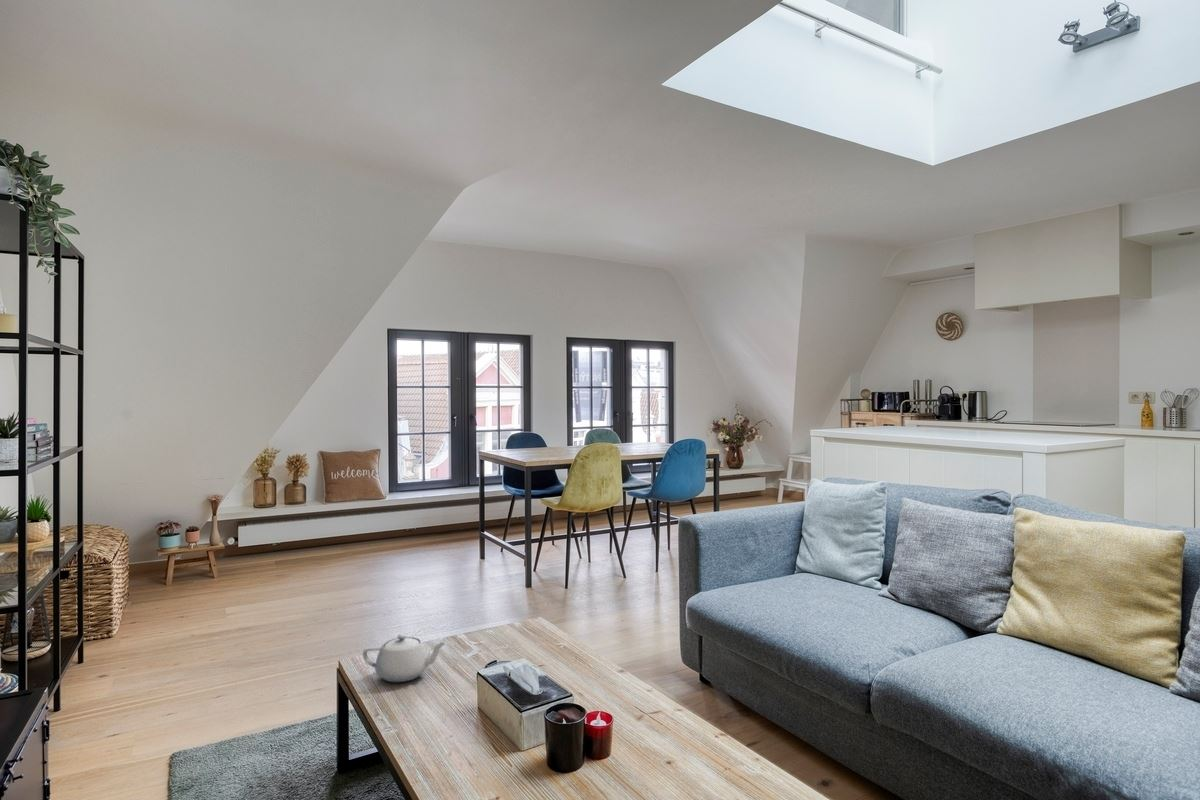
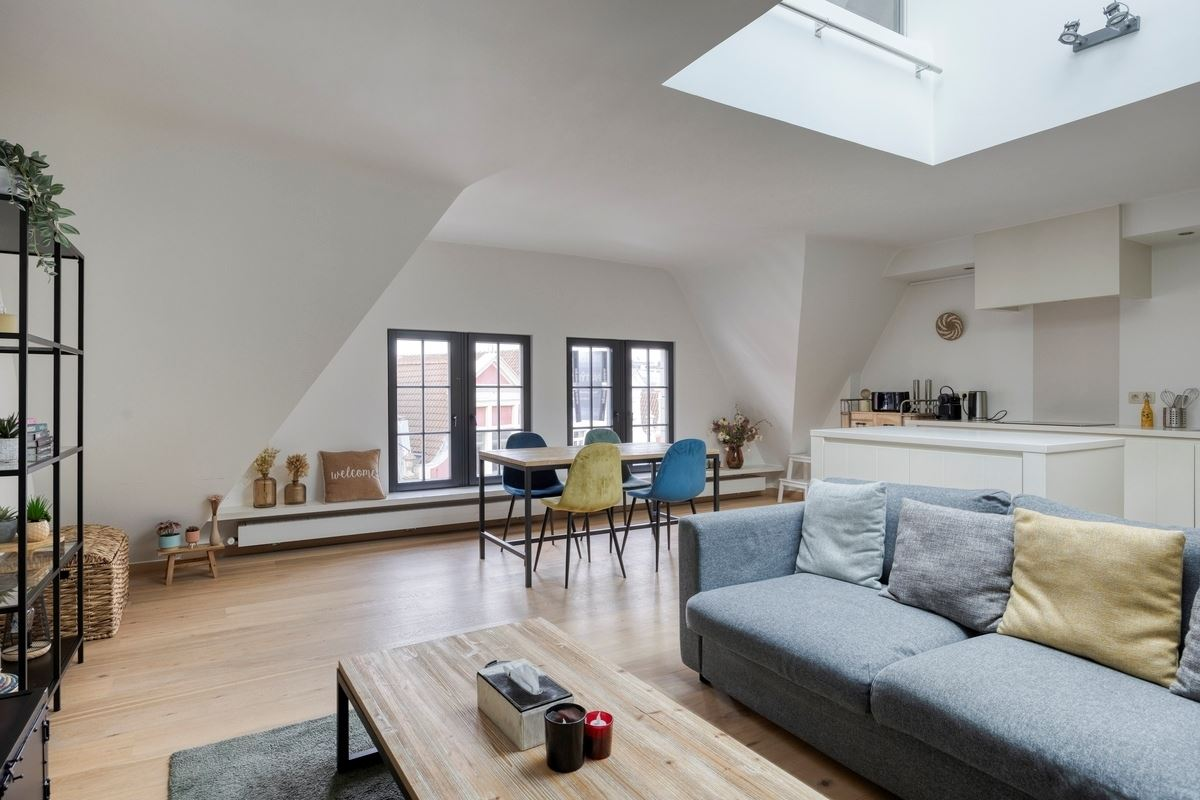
- teapot (404, 654)
